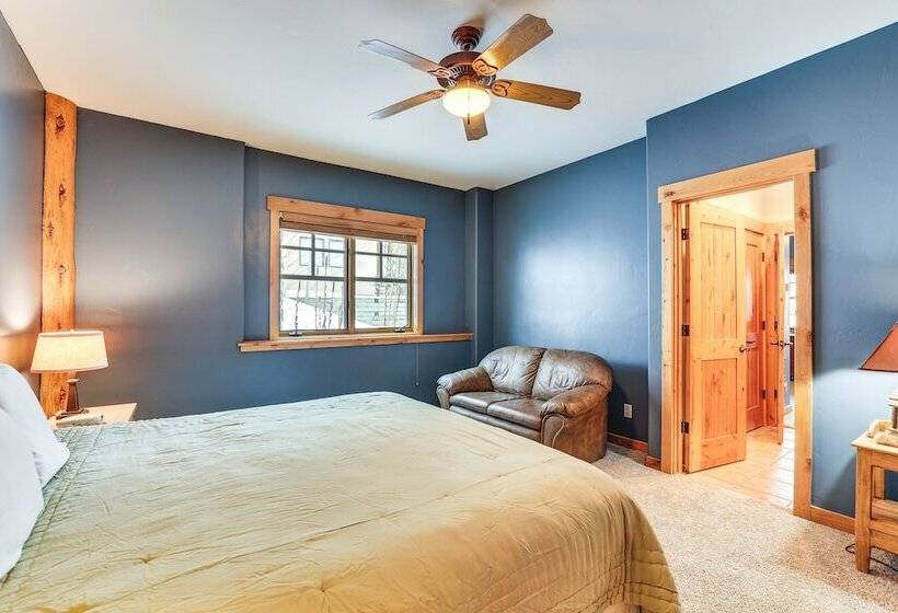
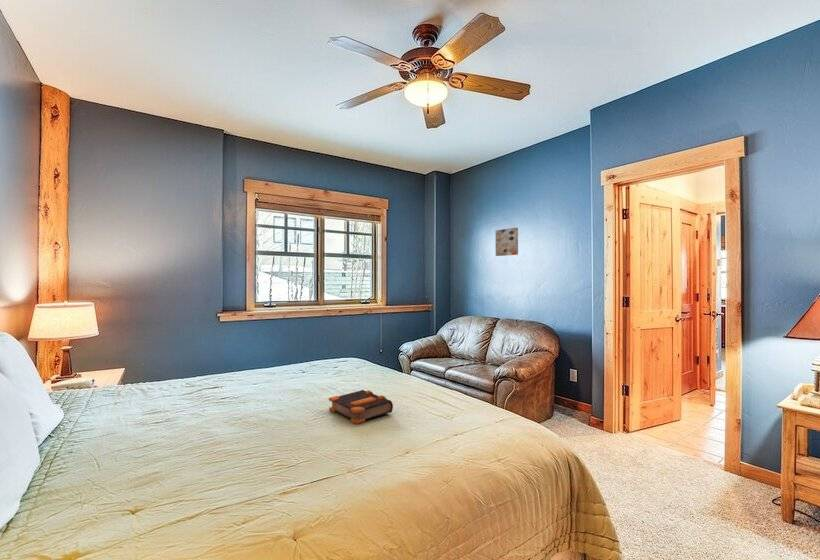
+ bible (359, 403)
+ wall art (506, 242)
